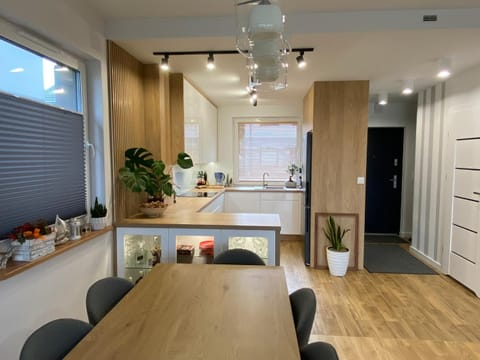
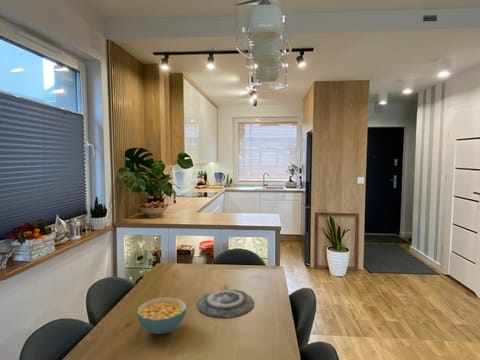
+ plate (225, 300)
+ cereal bowl (162, 319)
